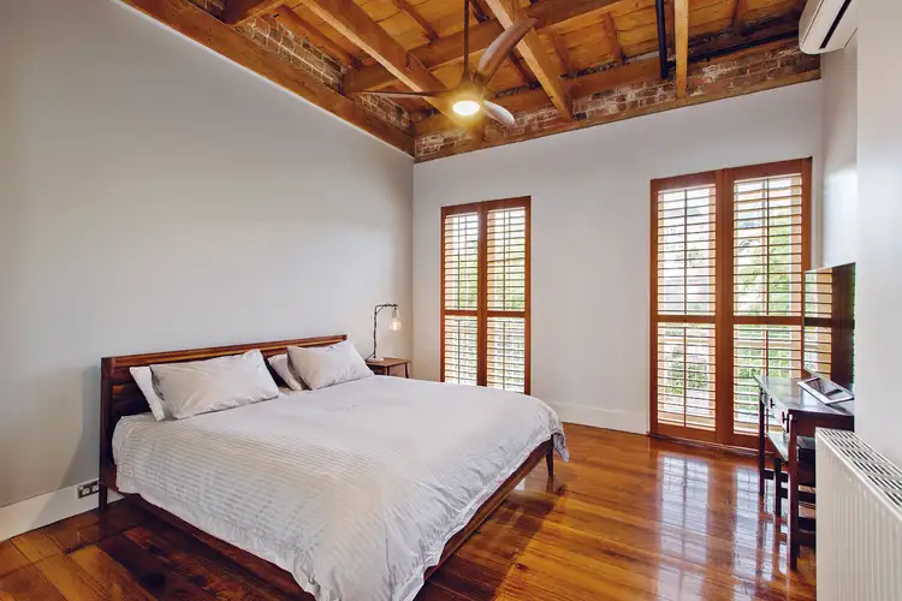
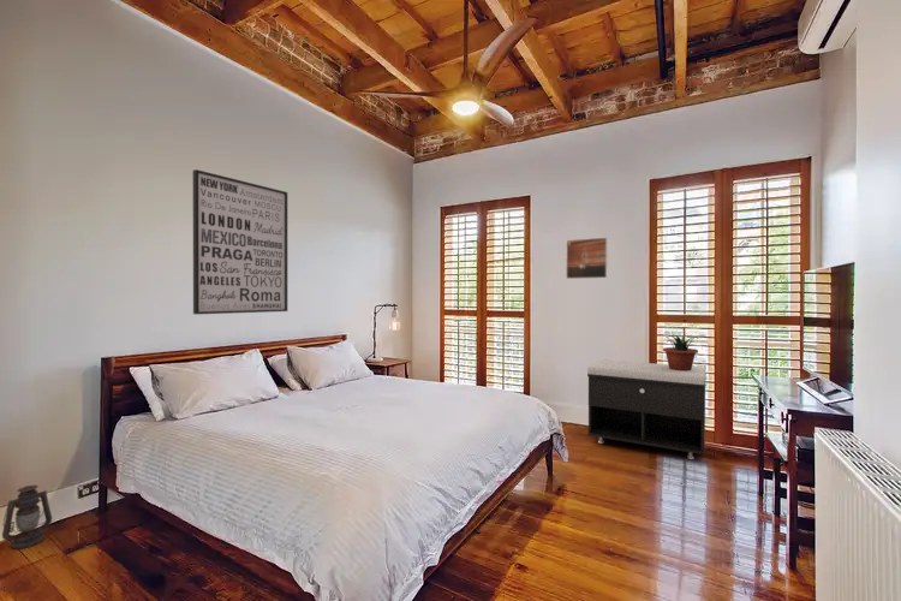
+ wall art (244, 246)
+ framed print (586, 258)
+ potted plant (681, 351)
+ storage bench (645, 405)
+ lantern (26, 513)
